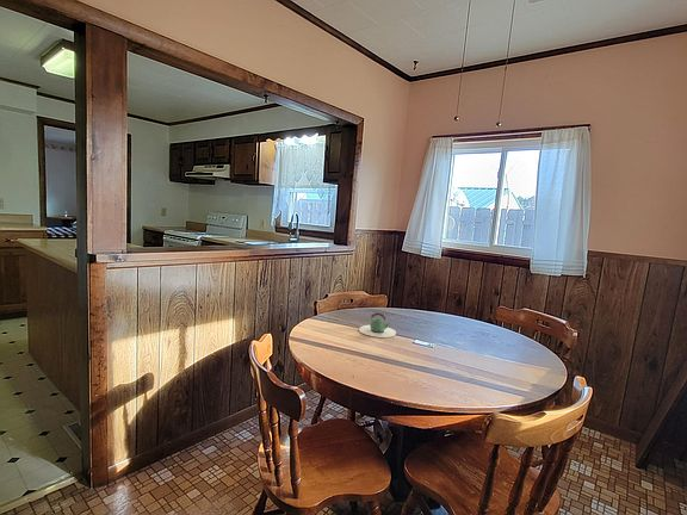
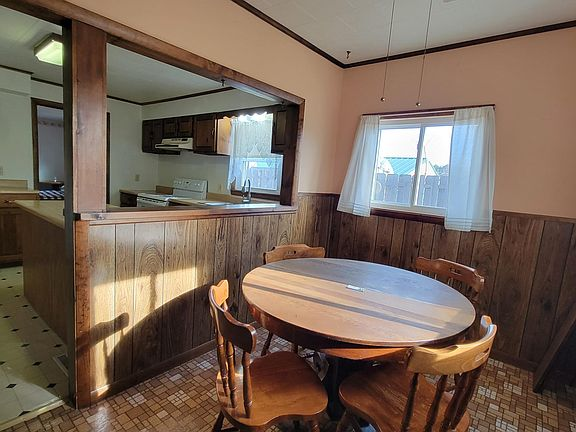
- teapot (378, 322)
